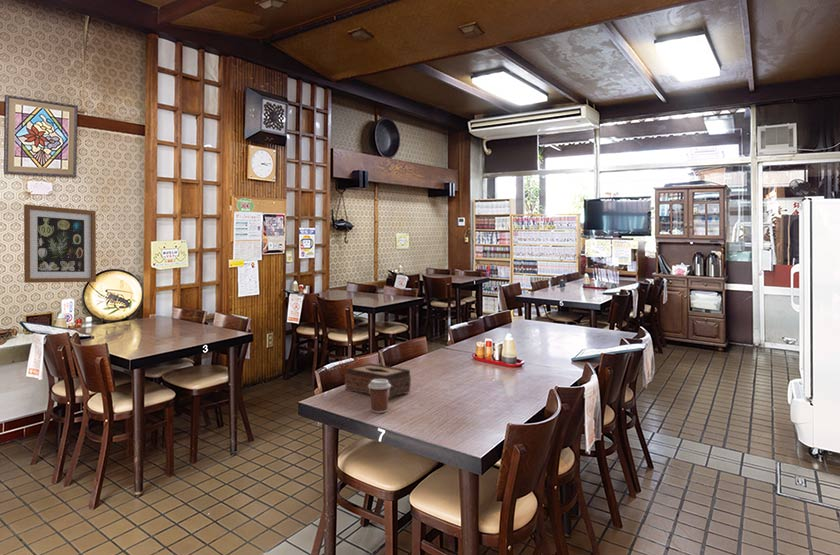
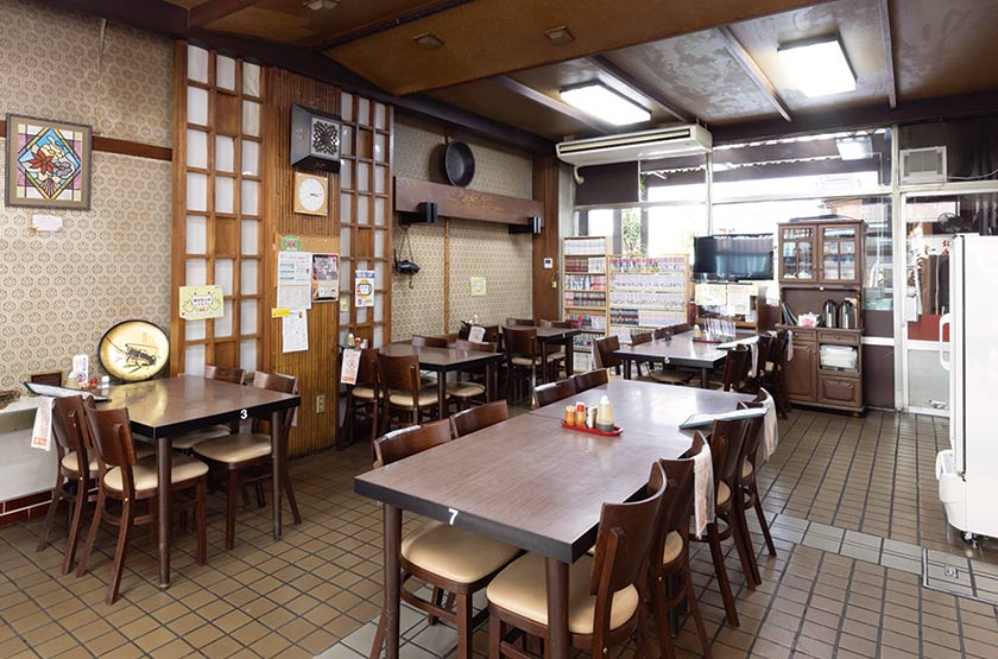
- wall art (61, 245)
- coffee cup (379, 395)
- tissue box (377, 378)
